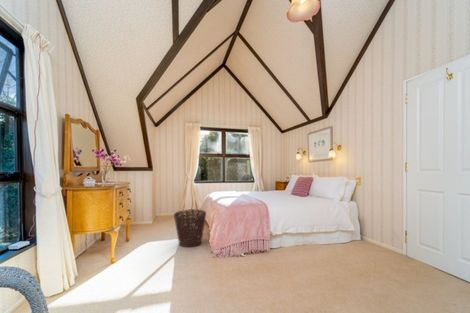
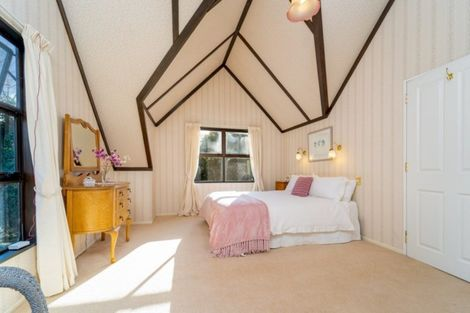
- basket (190, 228)
